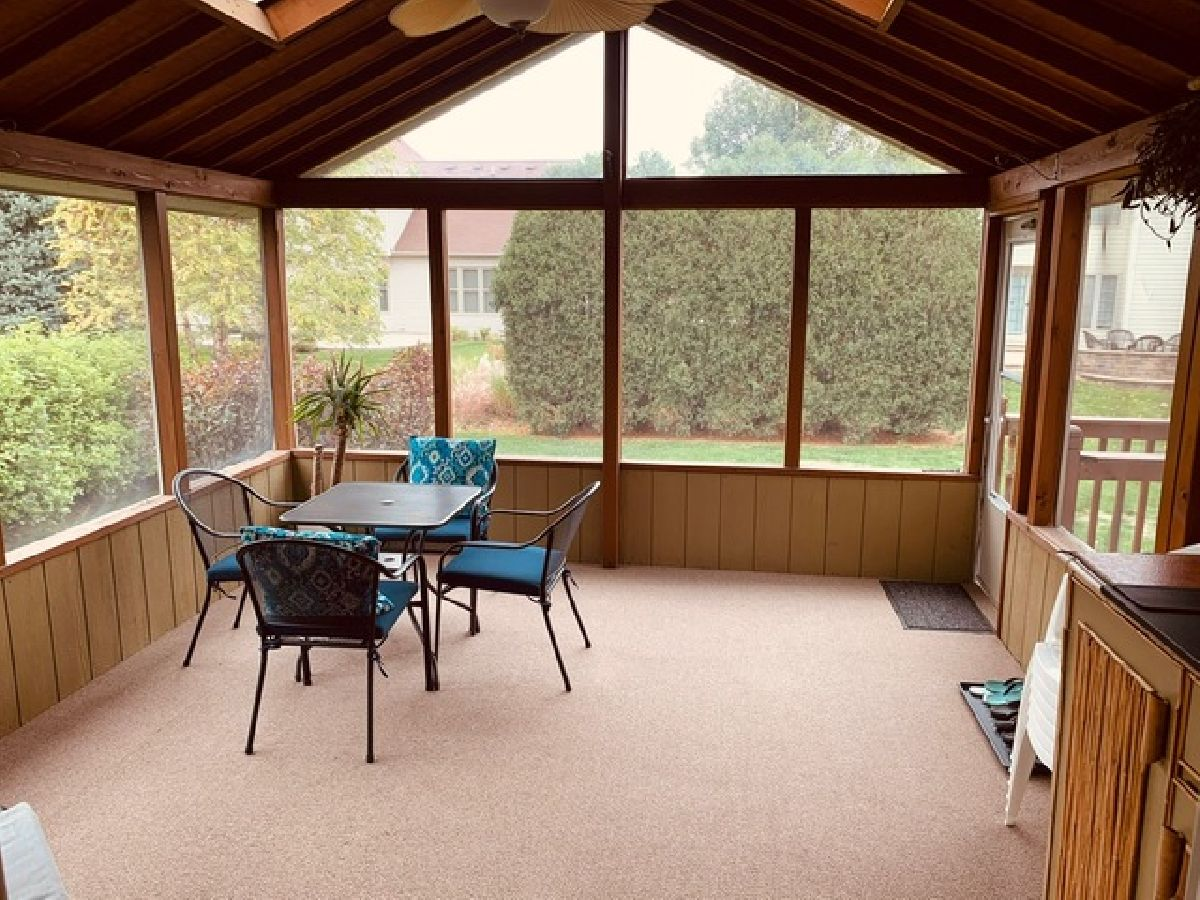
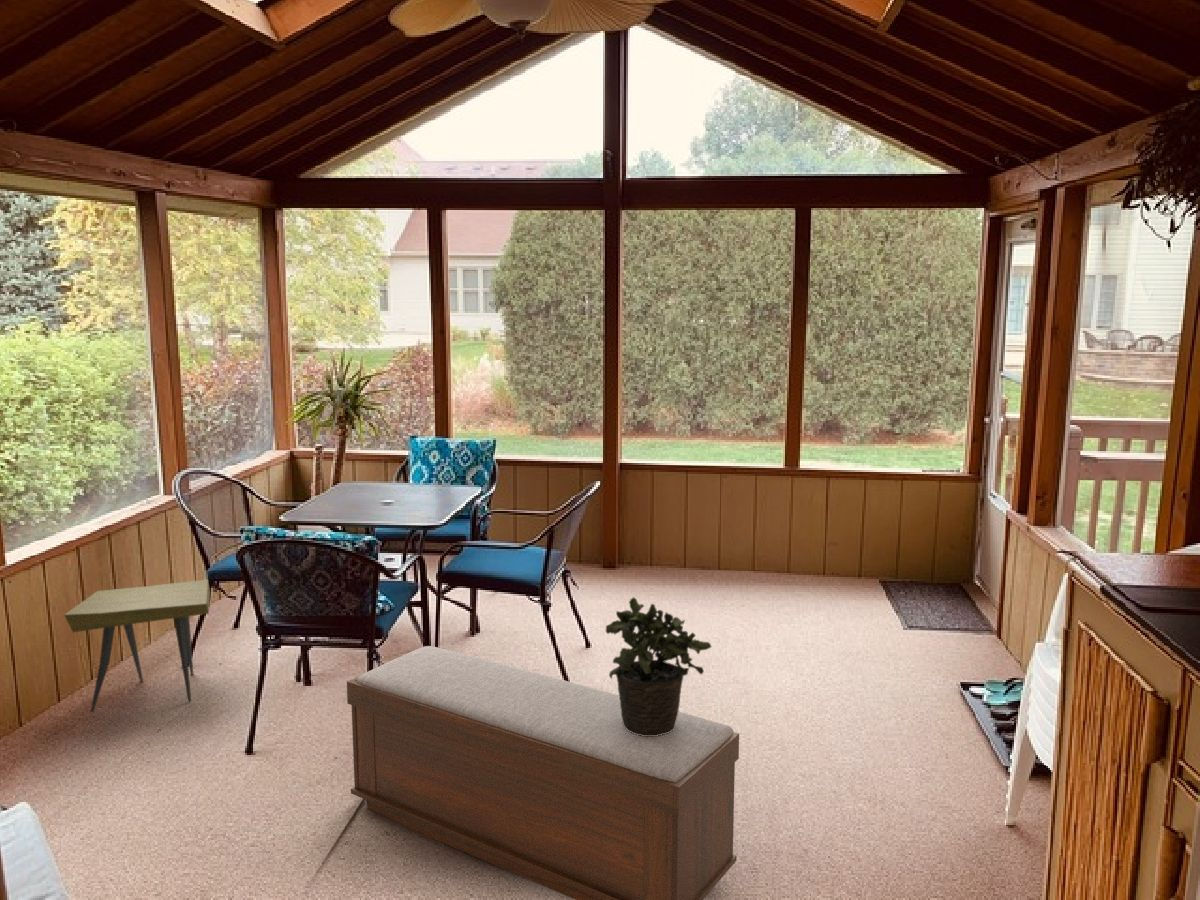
+ bench (531, 767)
+ side table (136, 646)
+ potted plant (645, 660)
